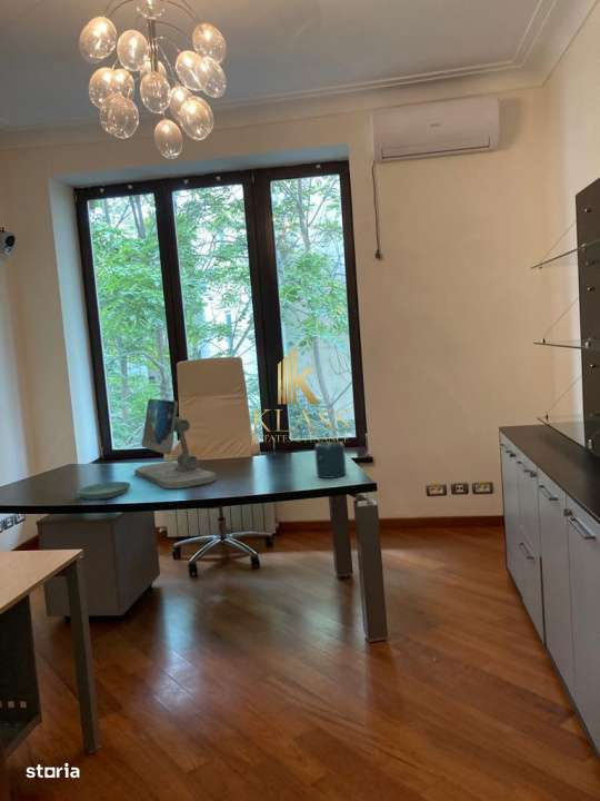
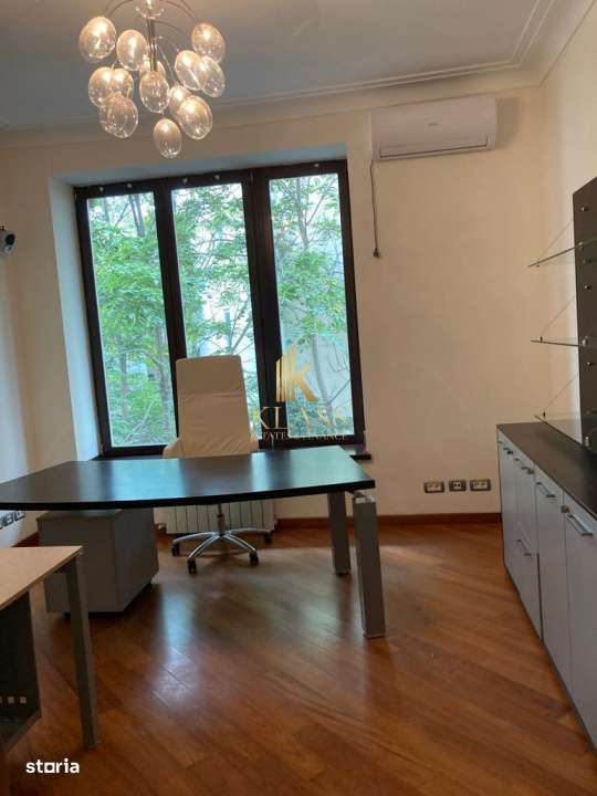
- saucer (104, 491)
- computer monitor (170, 437)
- speaker (330, 458)
